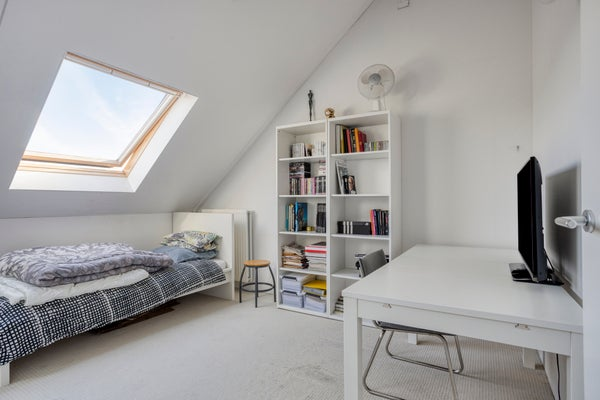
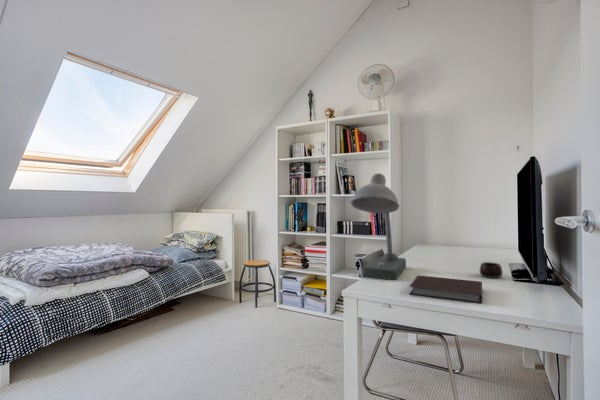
+ desk lamp (385, 223)
+ mug (491, 270)
+ notebook (446, 287)
